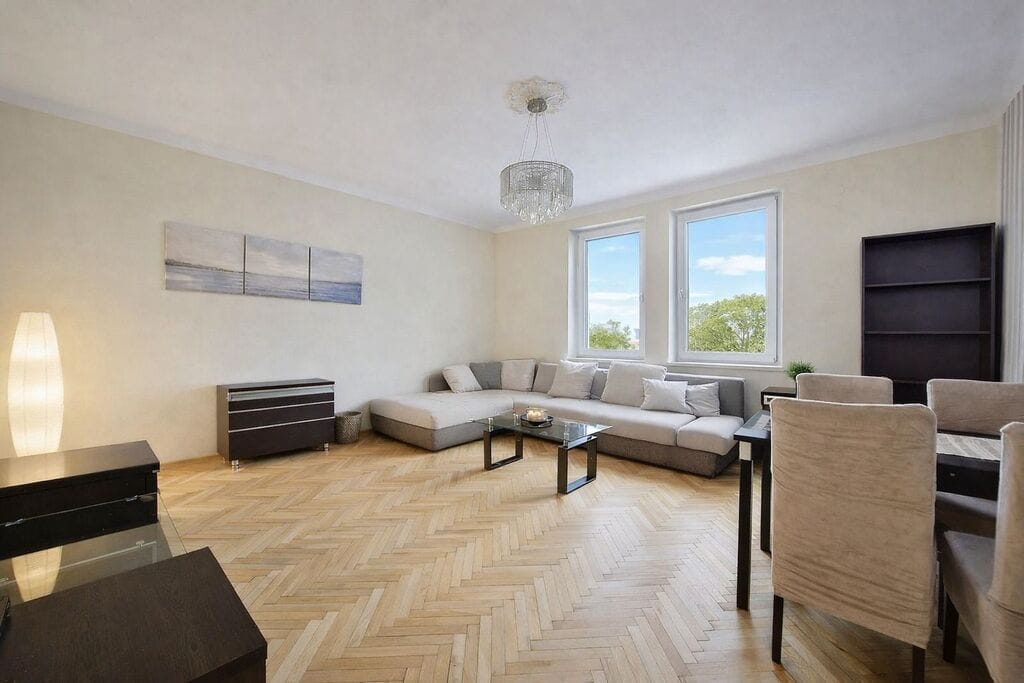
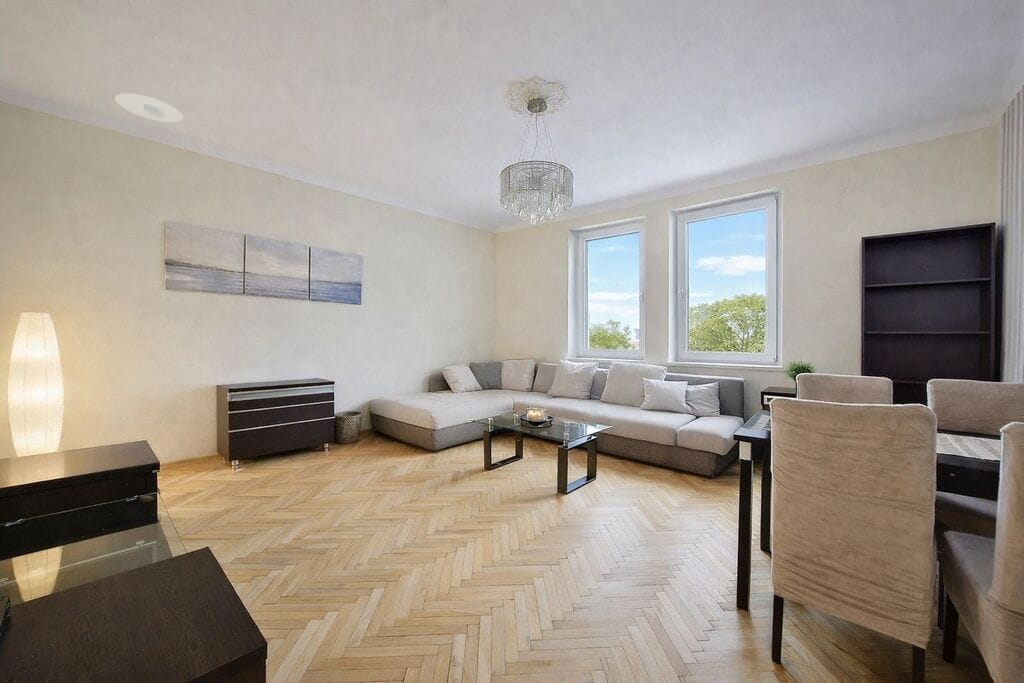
+ recessed light (150, 106)
